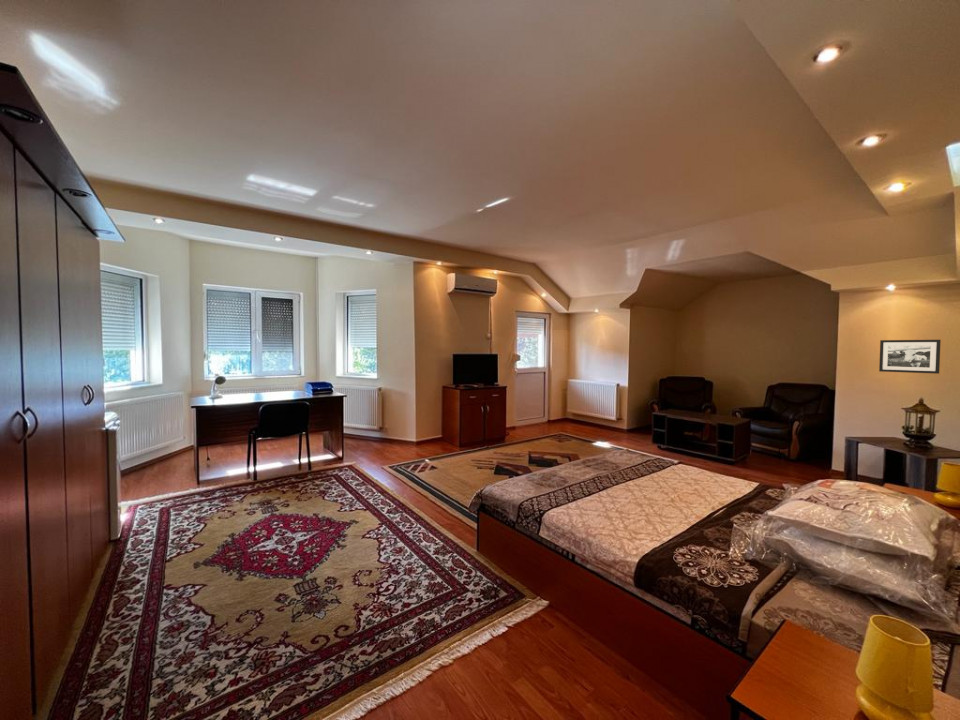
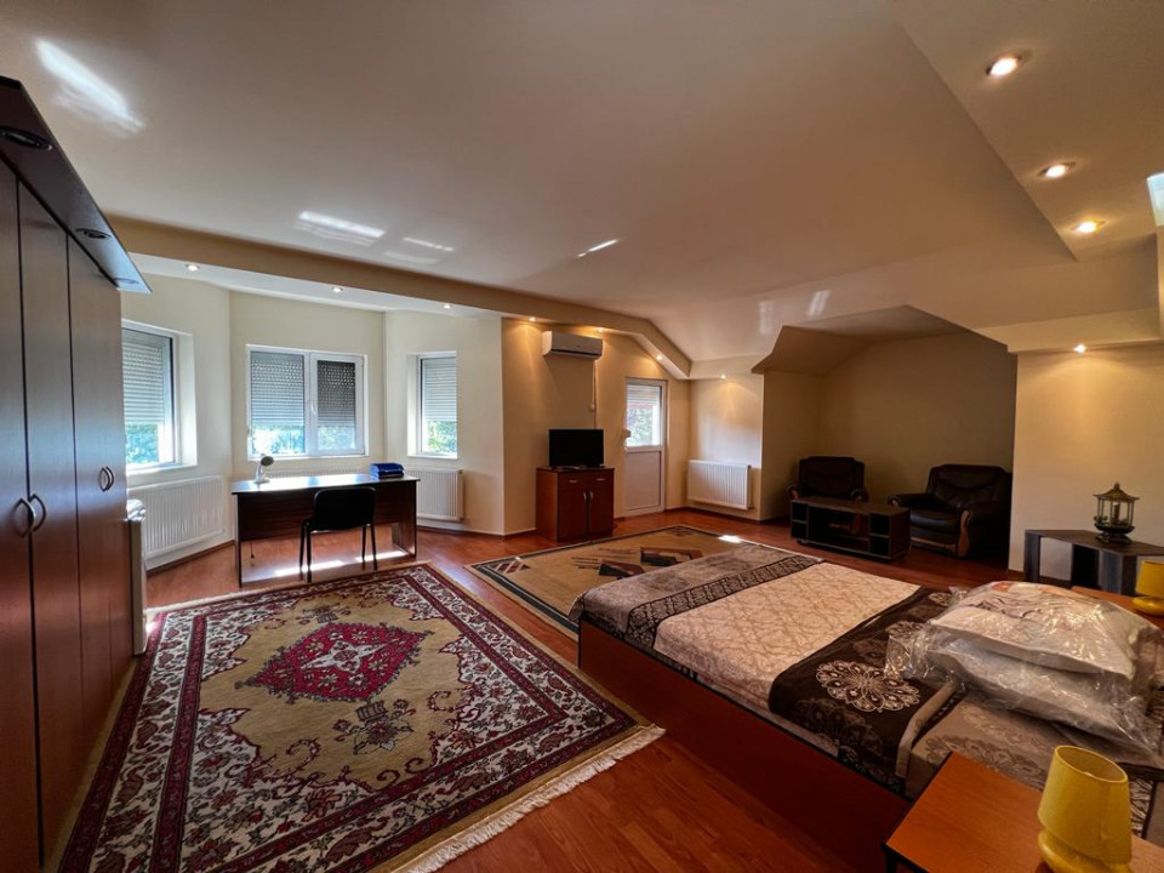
- picture frame (908, 356)
